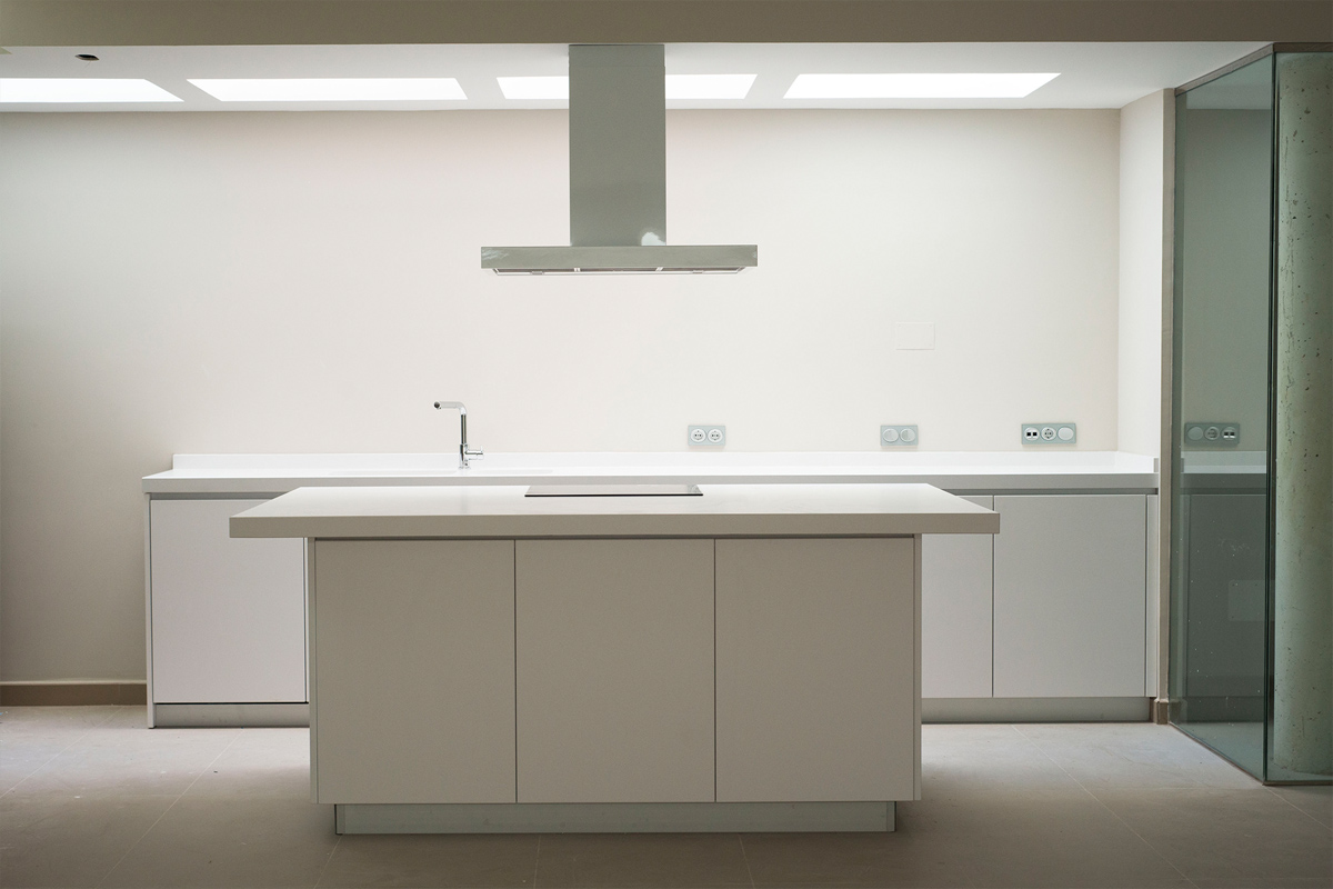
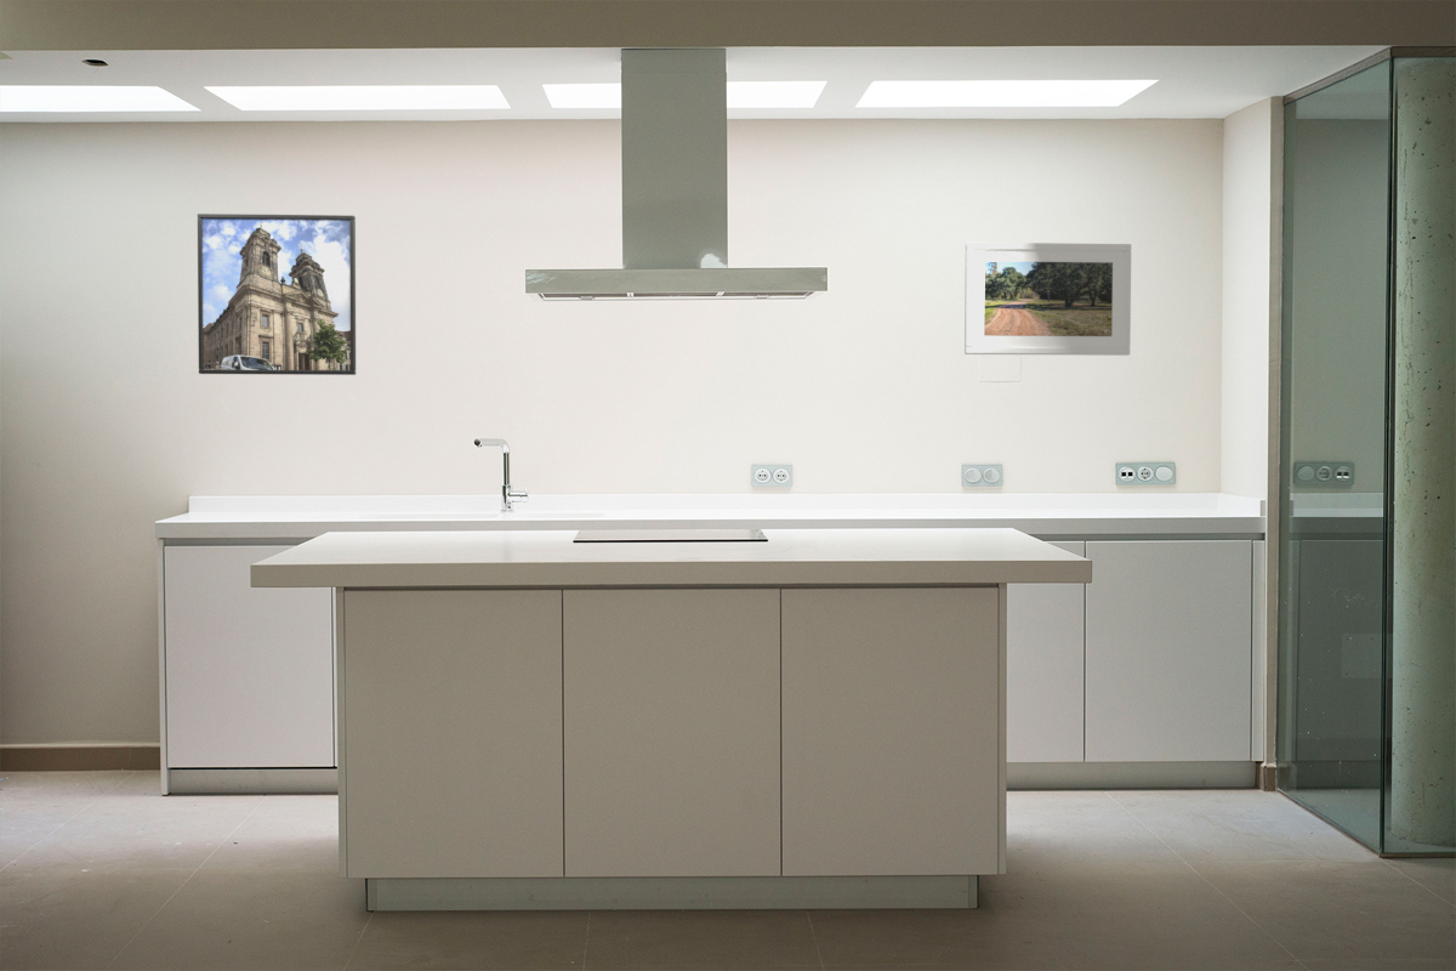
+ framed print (1047, 299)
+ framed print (277, 294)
